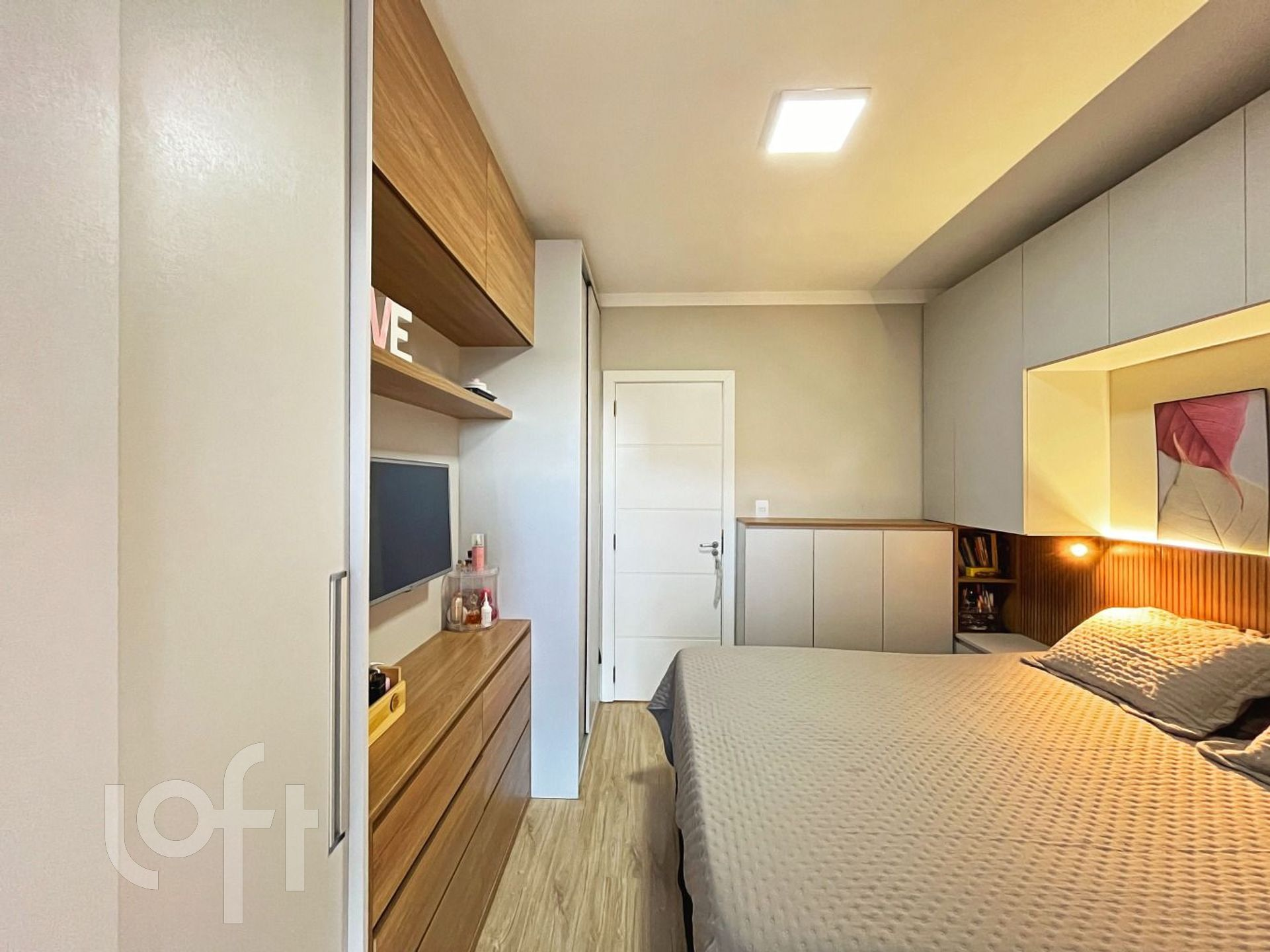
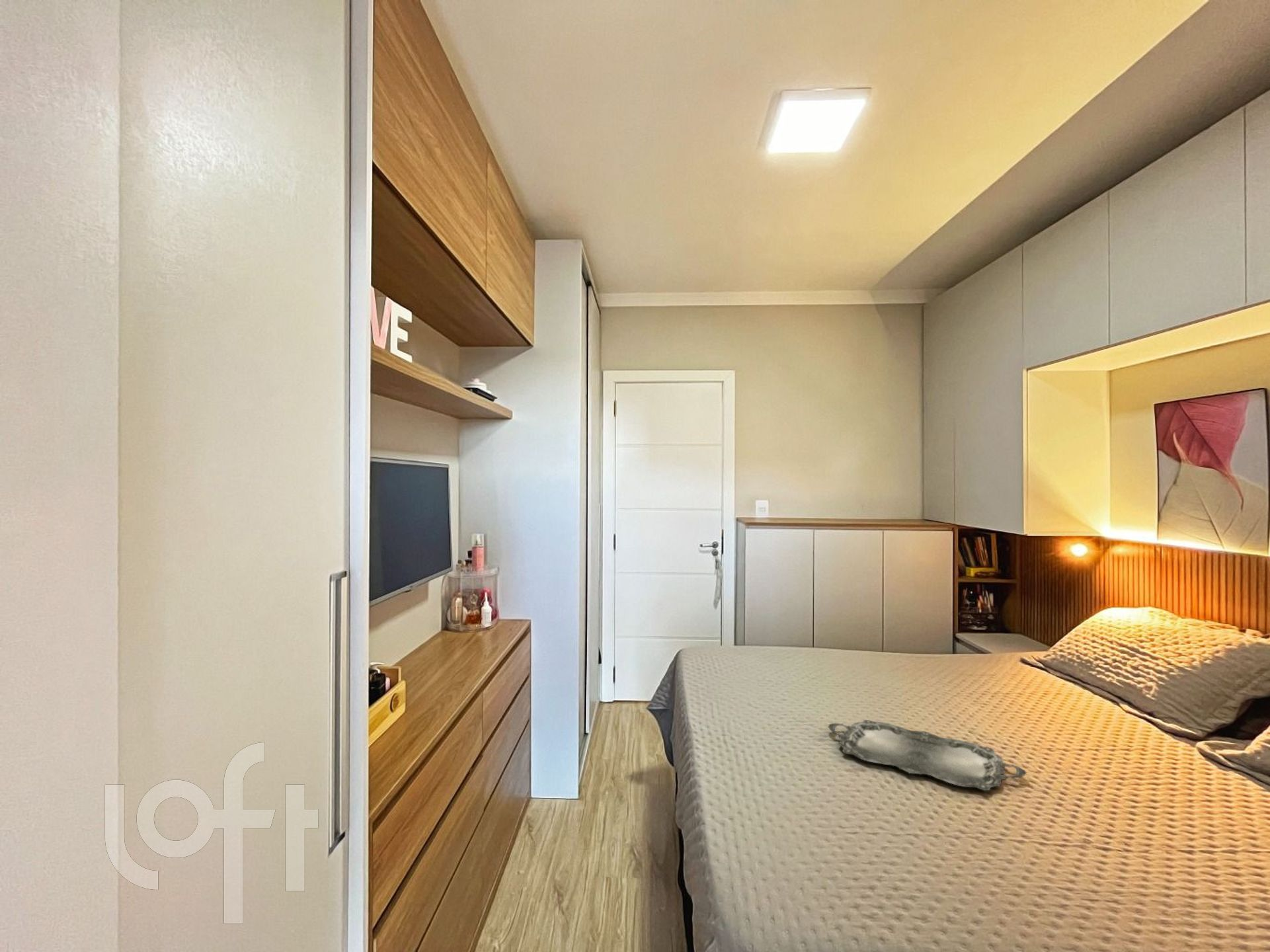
+ serving tray (918, 751)
